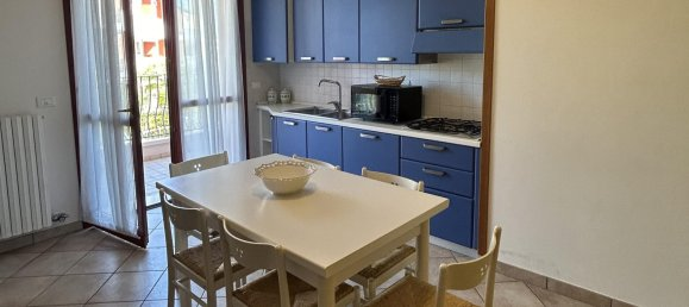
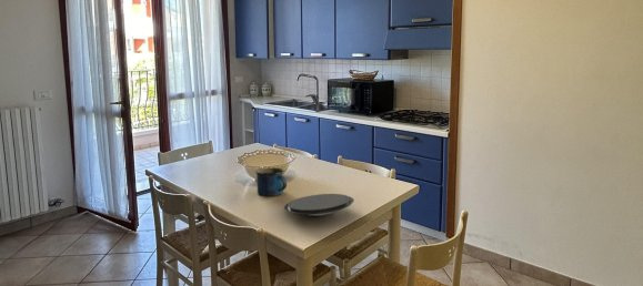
+ mug (272, 182)
+ plate (319, 206)
